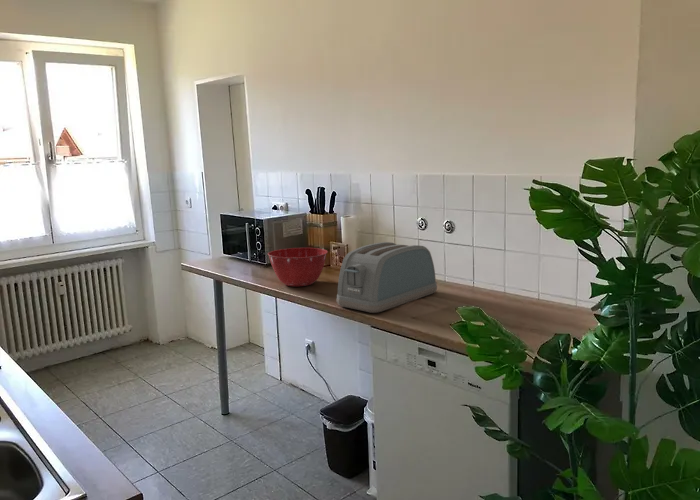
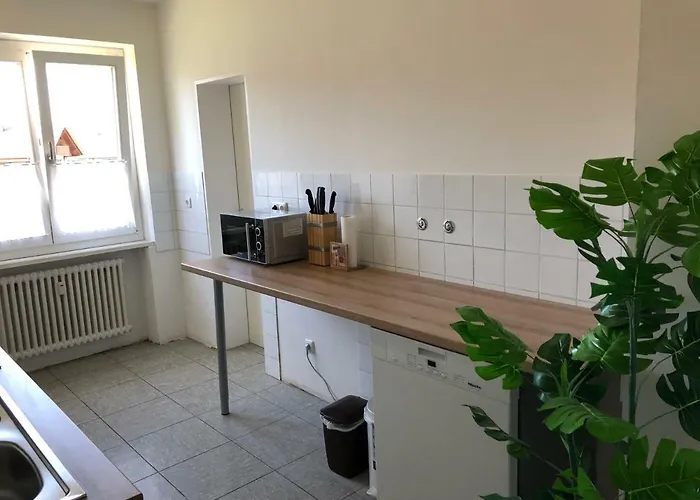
- toaster (386, 273)
- mixing bowl (298, 267)
